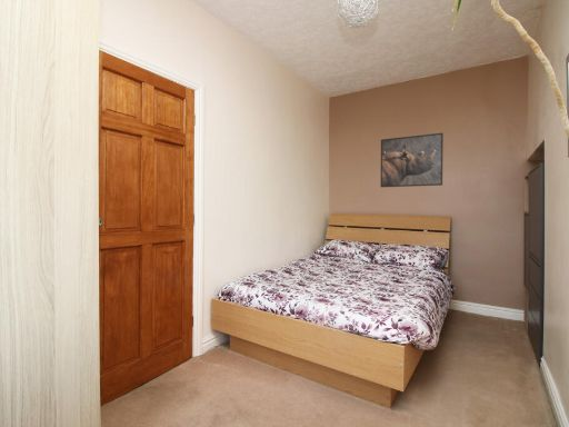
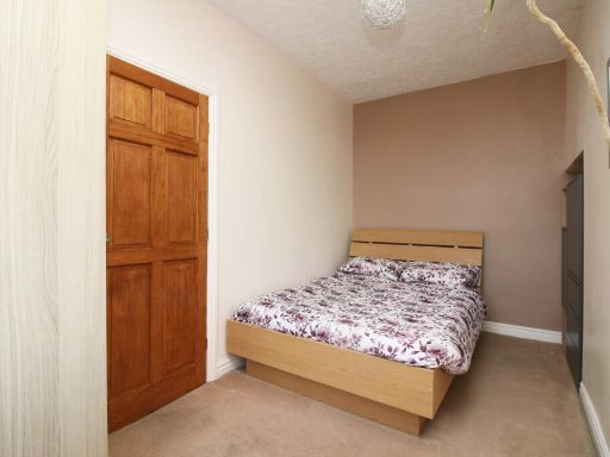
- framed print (410, 161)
